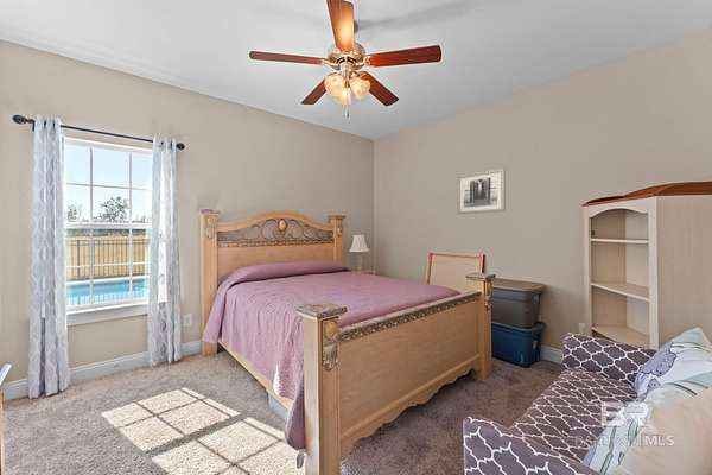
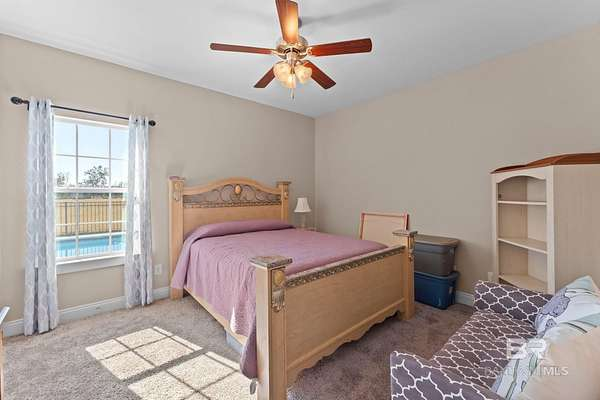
- wall art (479, 192)
